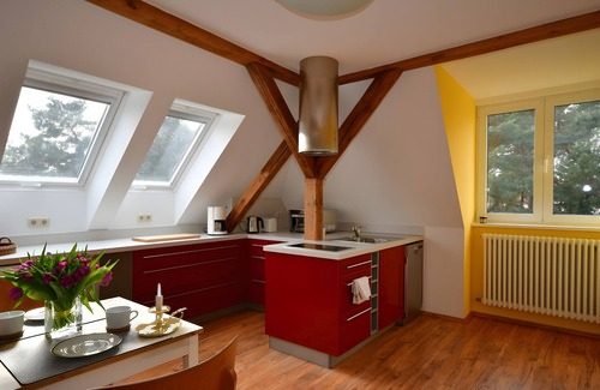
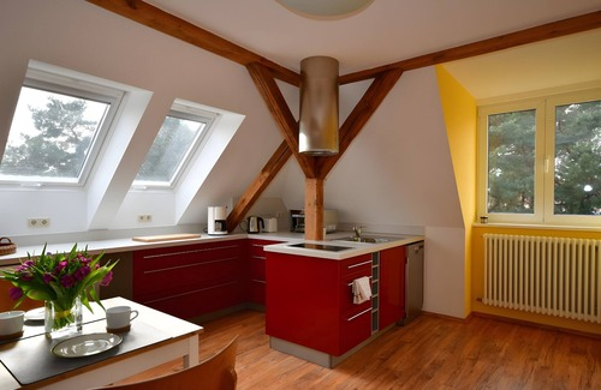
- candle holder (162, 306)
